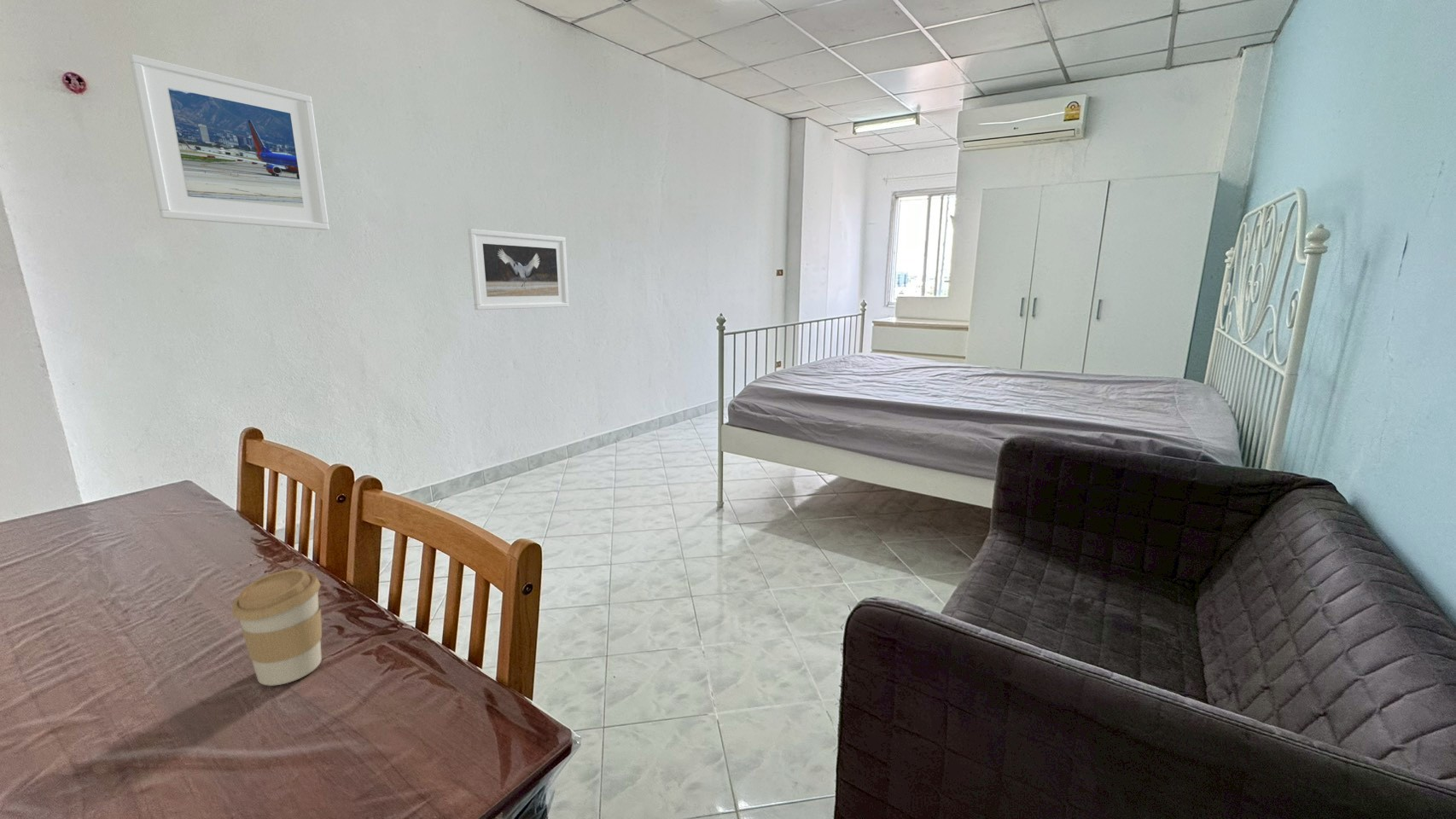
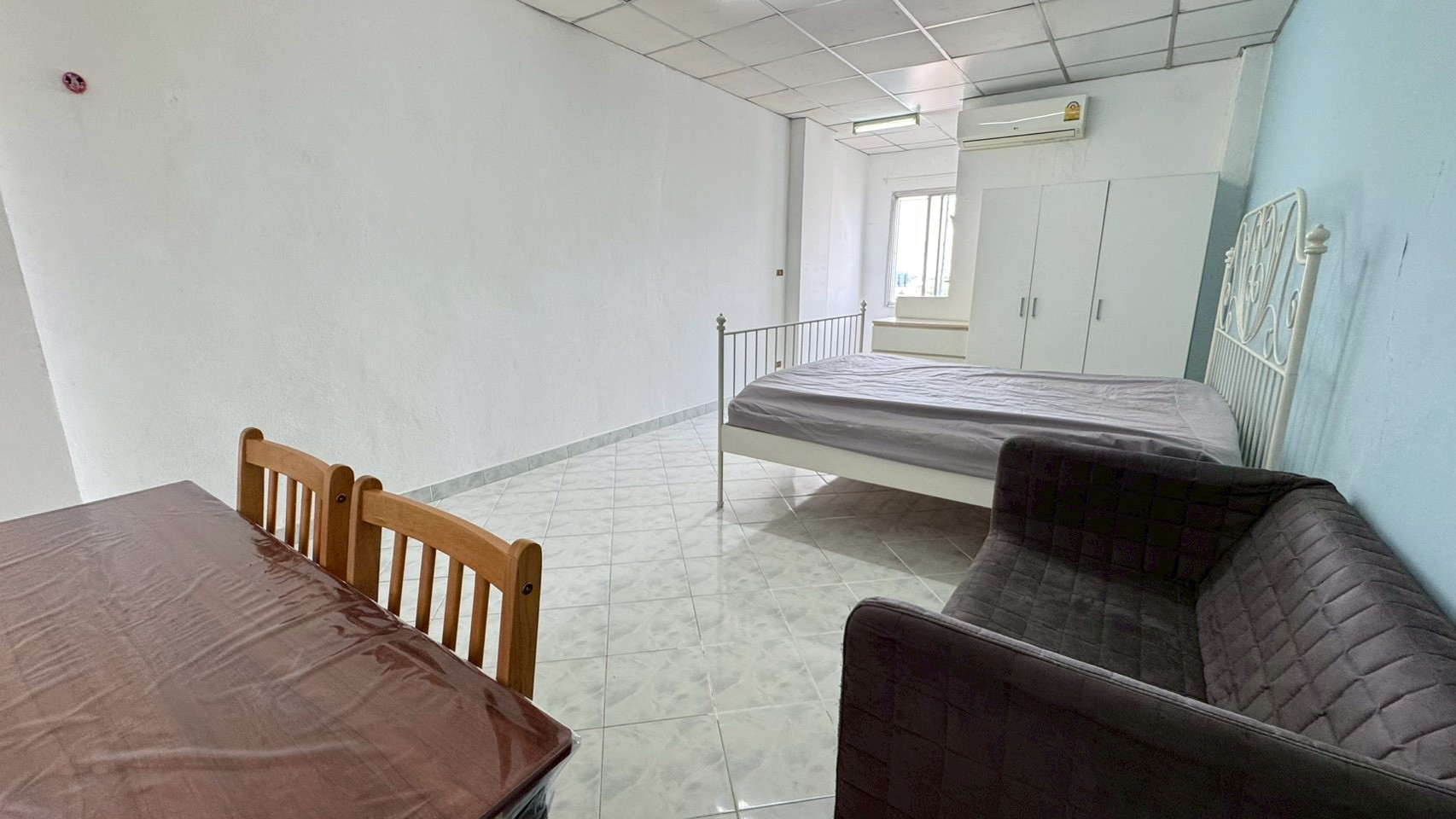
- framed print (241, 153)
- coffee cup (282, 625)
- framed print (522, 271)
